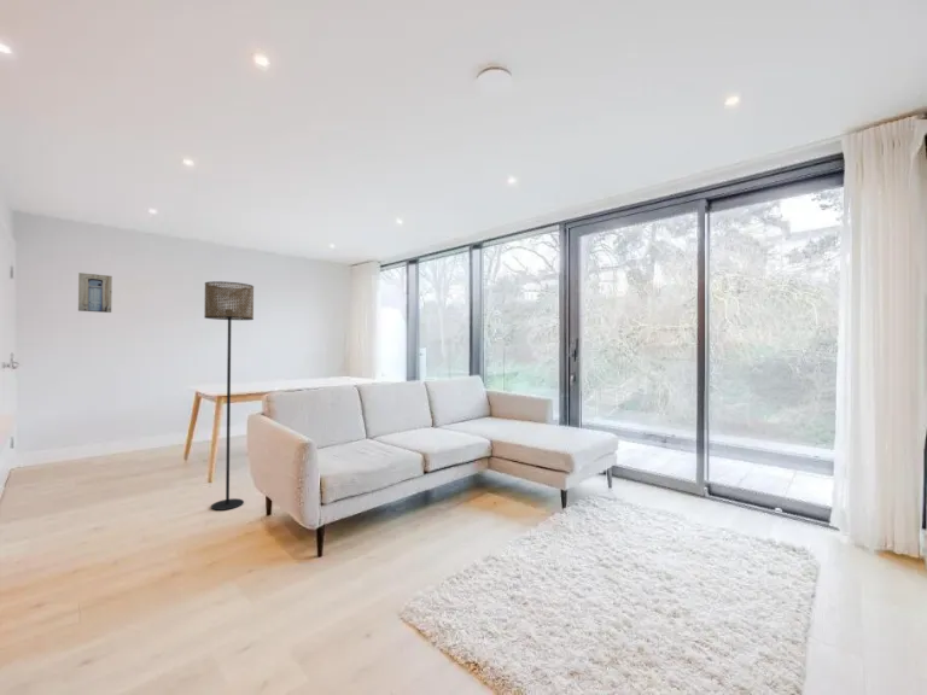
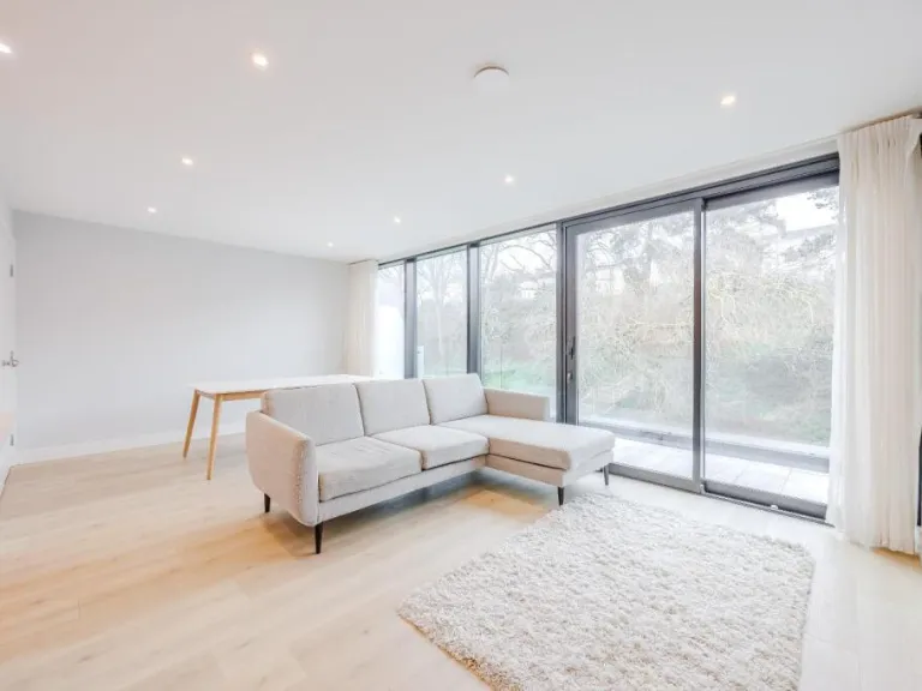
- floor lamp (228, 395)
- wall art (94, 292)
